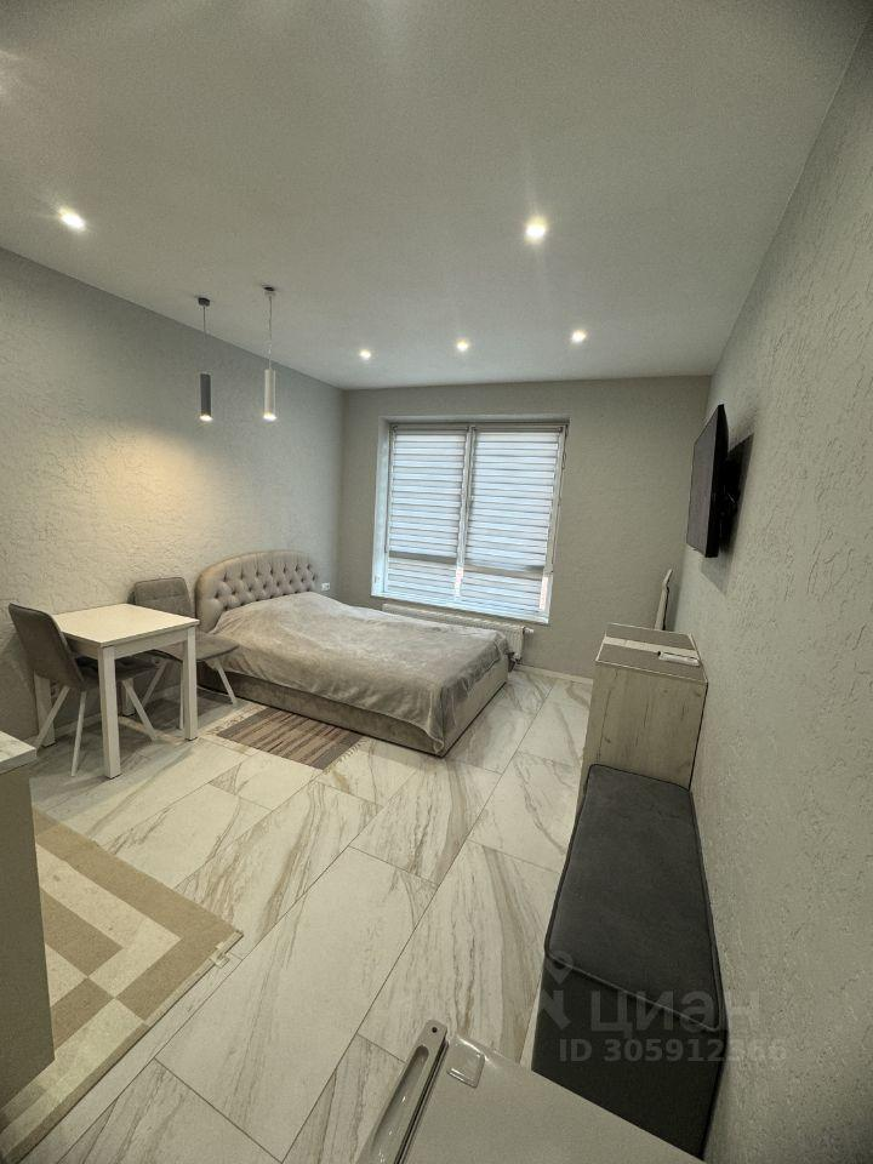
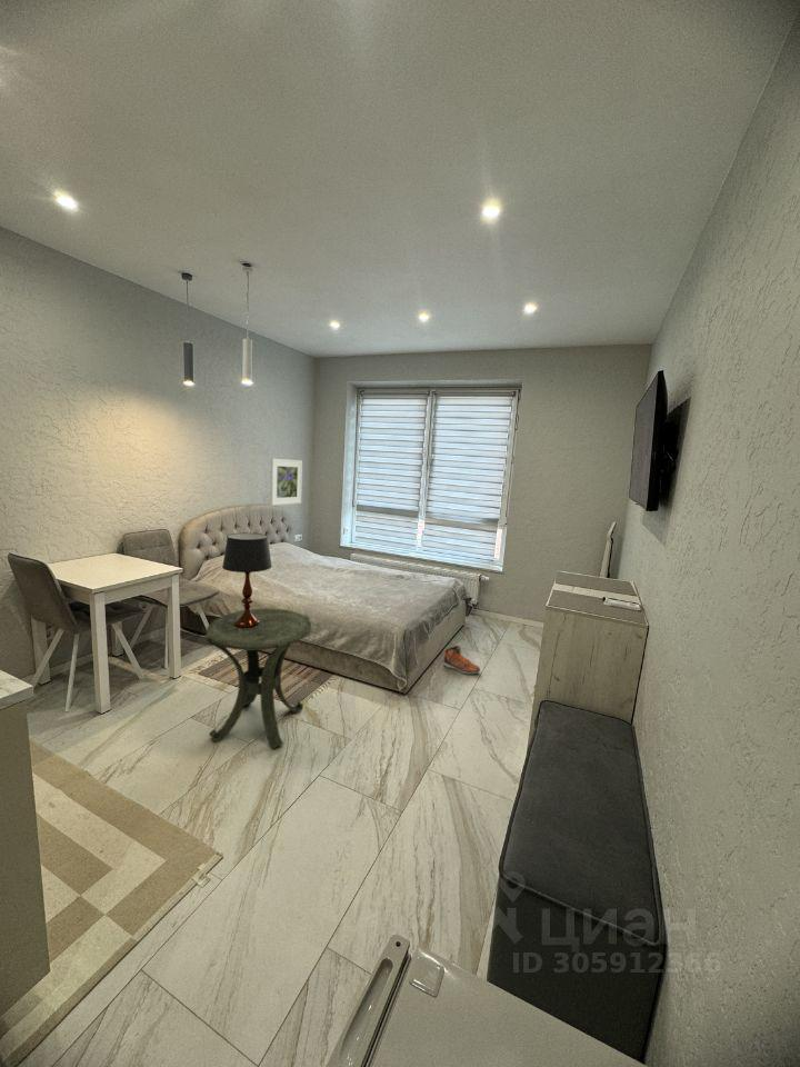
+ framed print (287, 481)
+ table lamp (247, 580)
+ sneaker (461, 659)
+ side table (260, 675)
